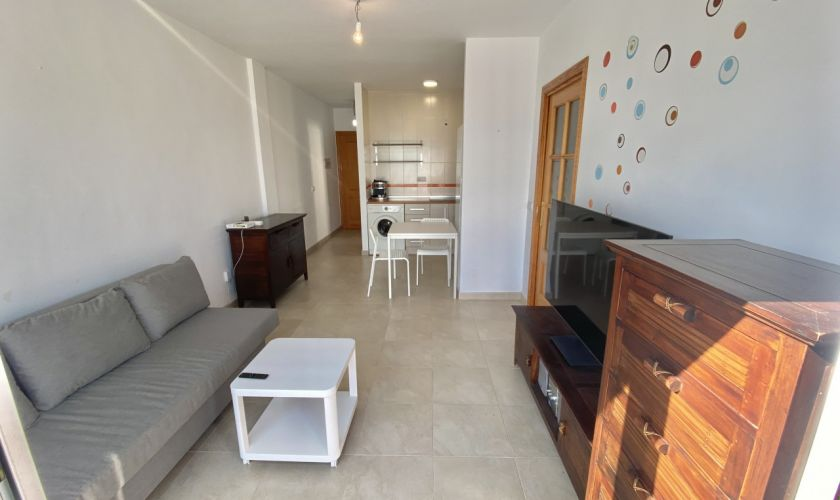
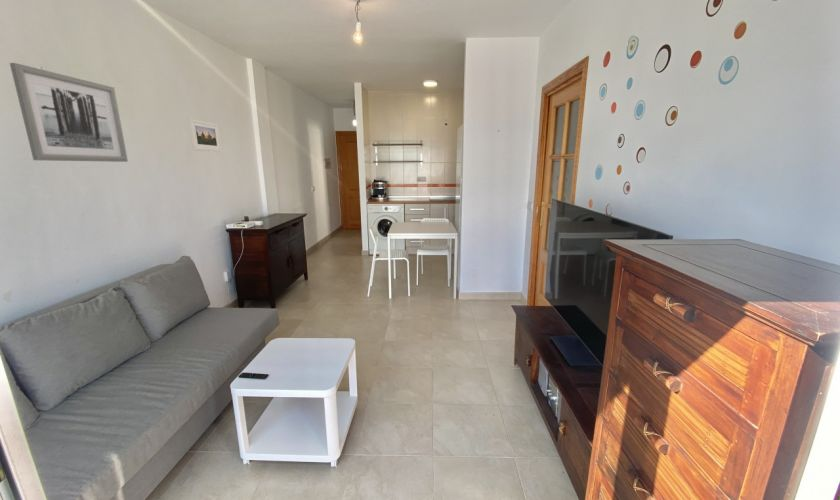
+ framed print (206, 136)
+ wall art (78, 120)
